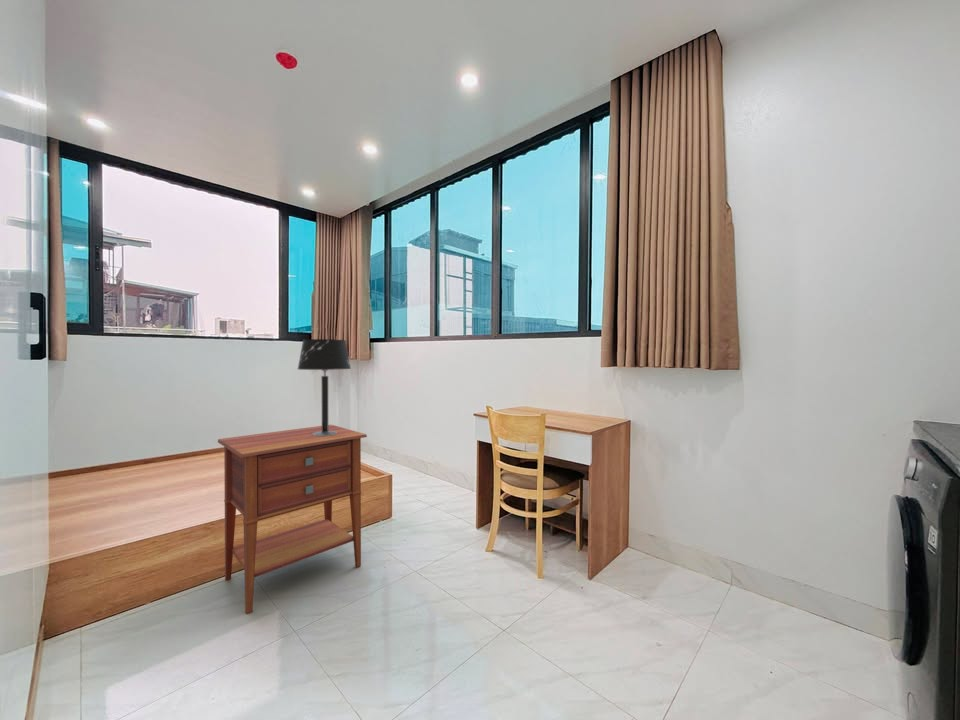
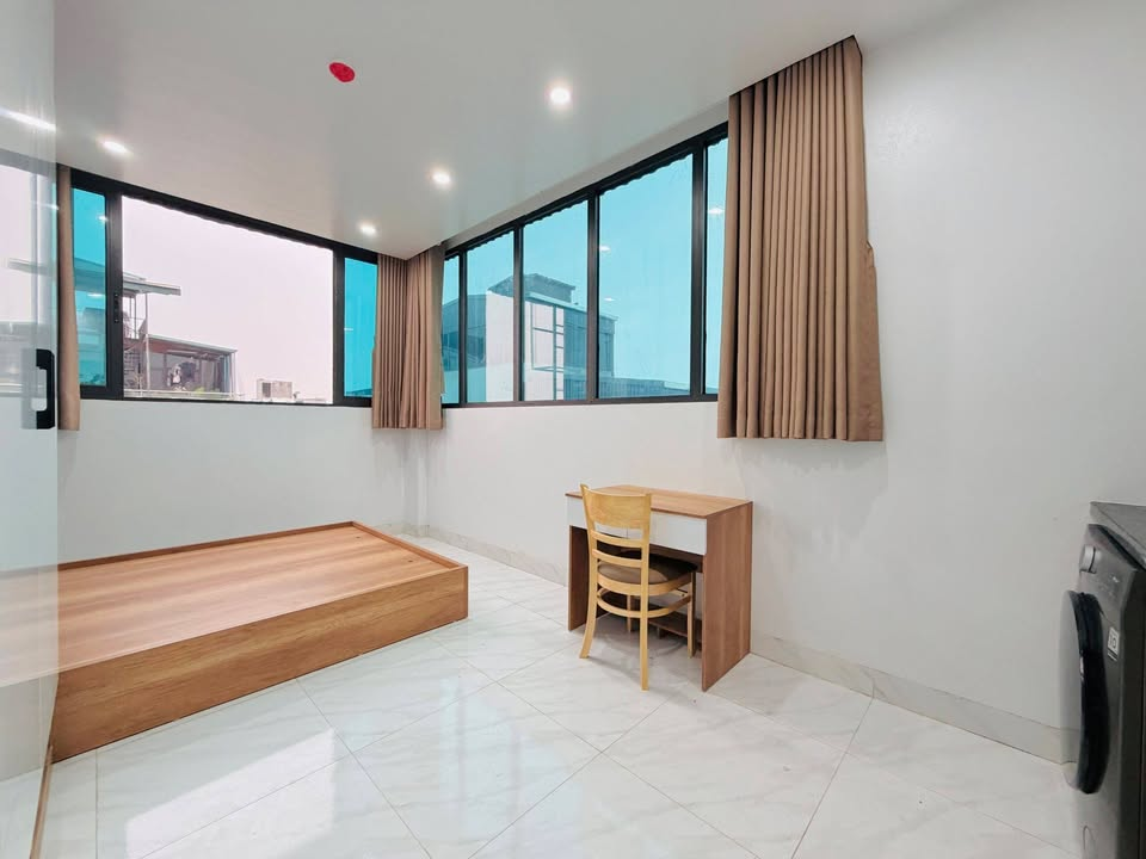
- table lamp (324, 386)
- nightstand (294, 504)
